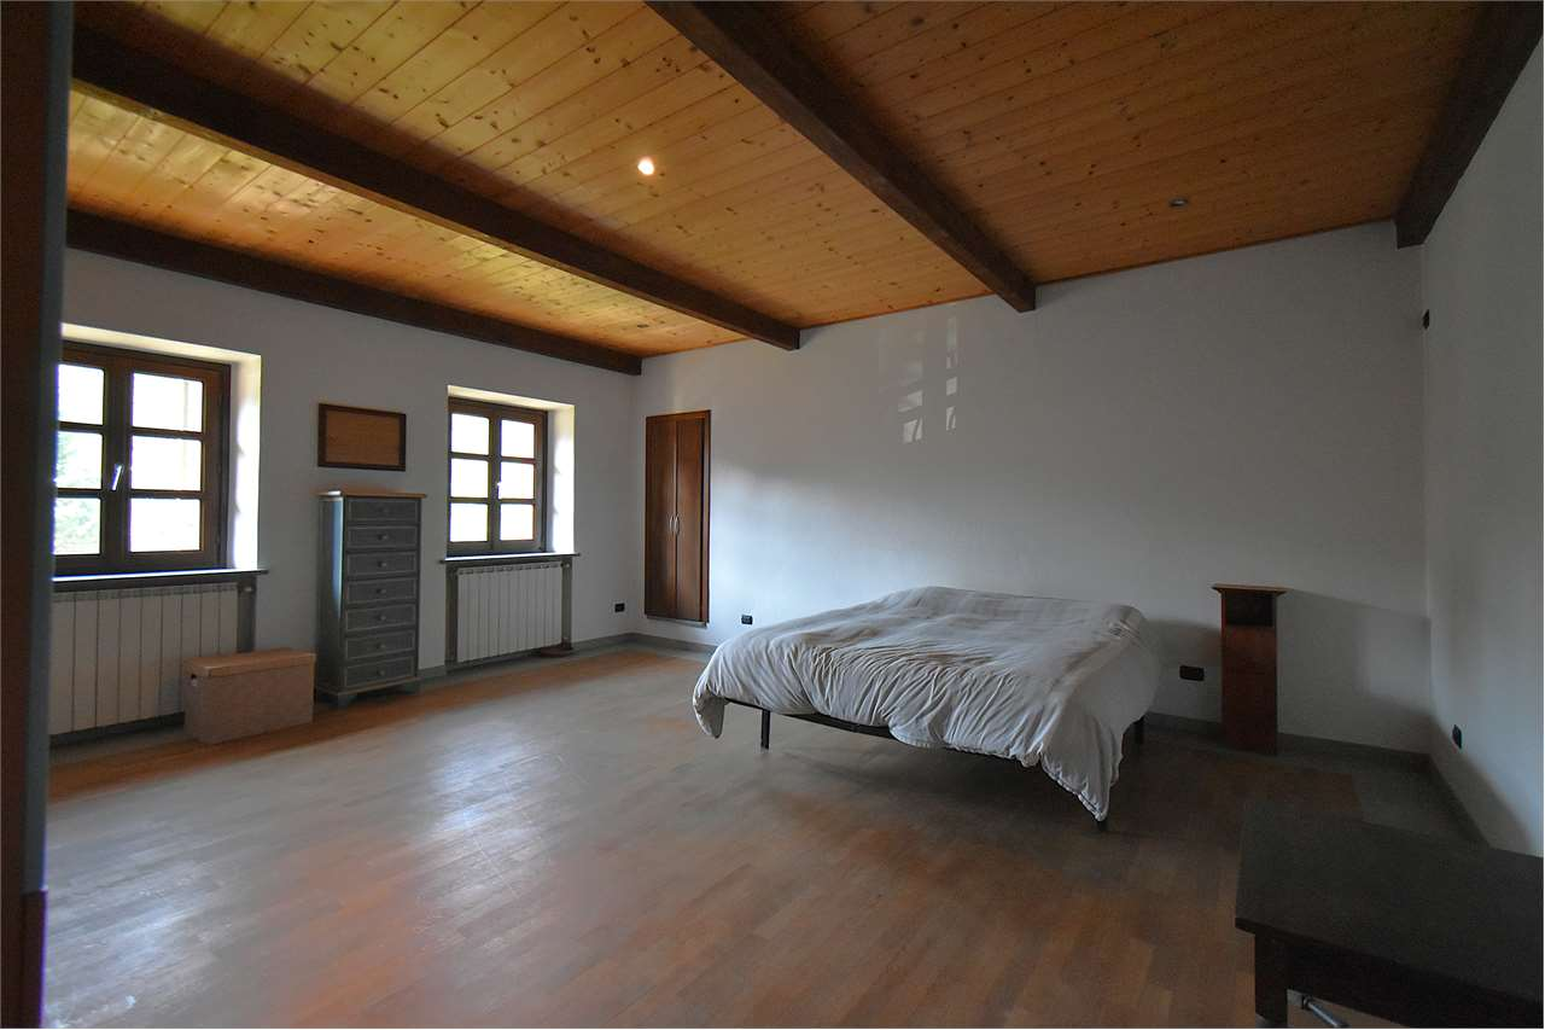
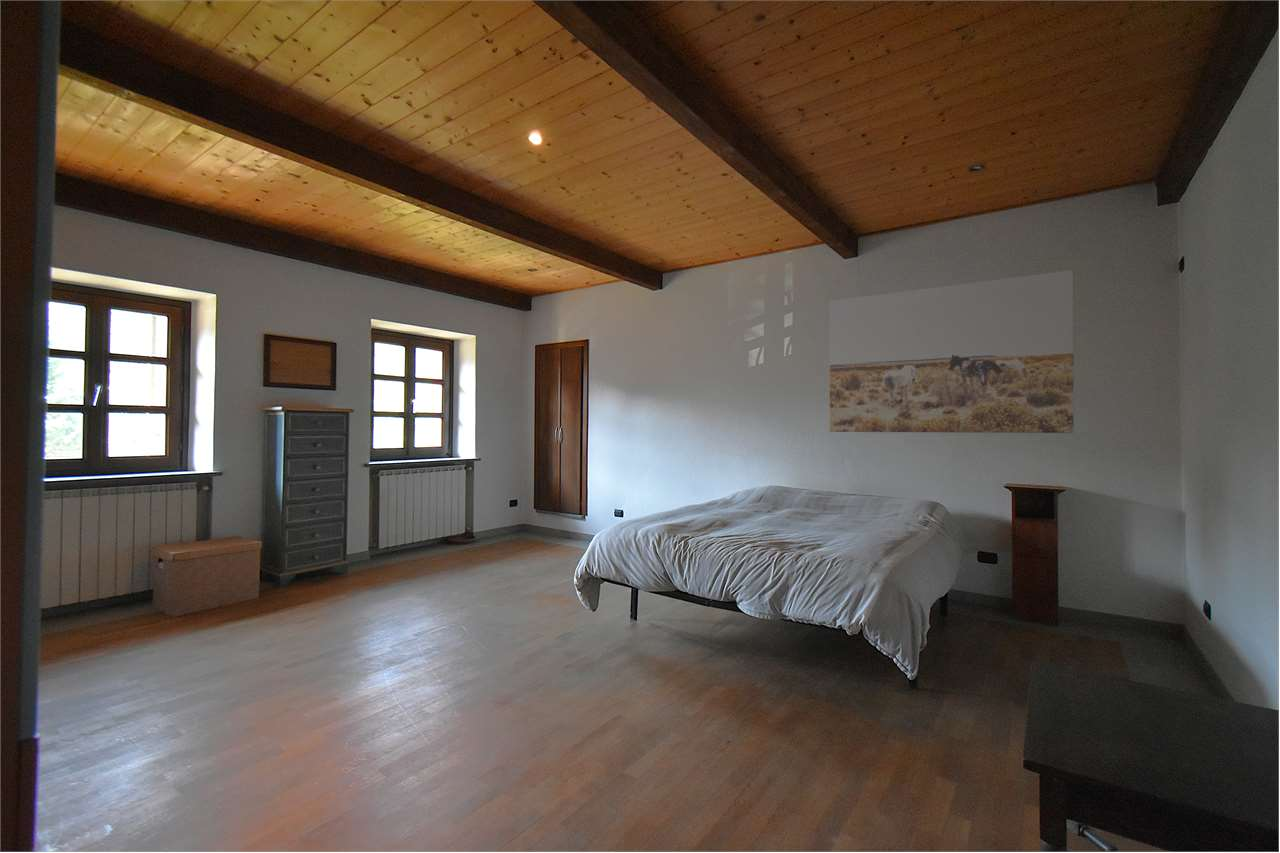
+ wall art (938, 359)
